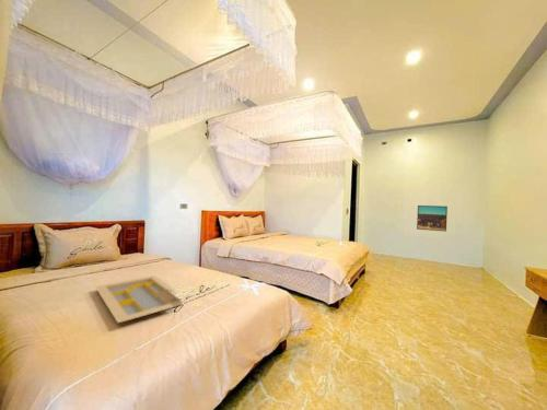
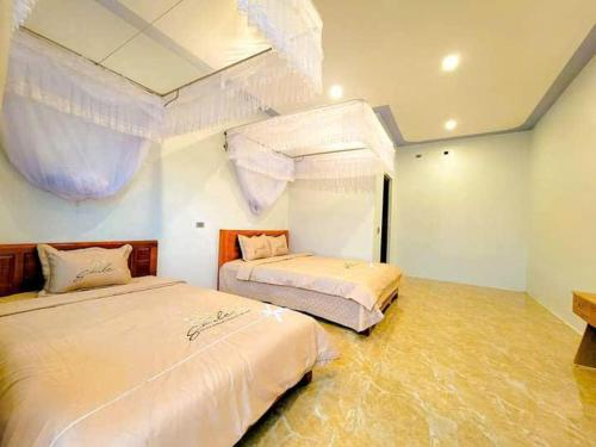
- serving tray (140, 295)
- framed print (431, 218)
